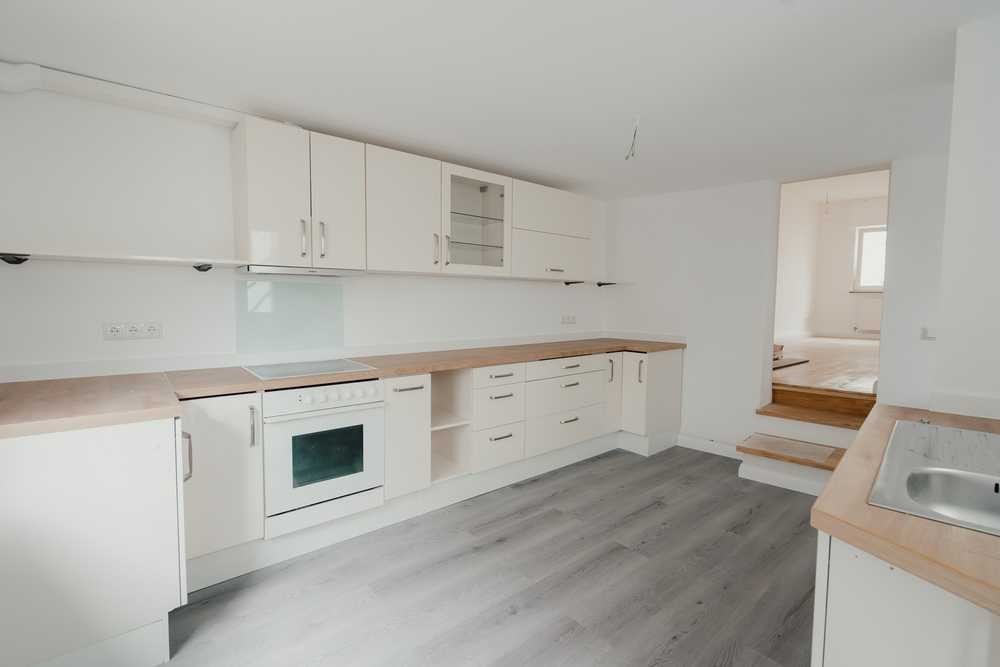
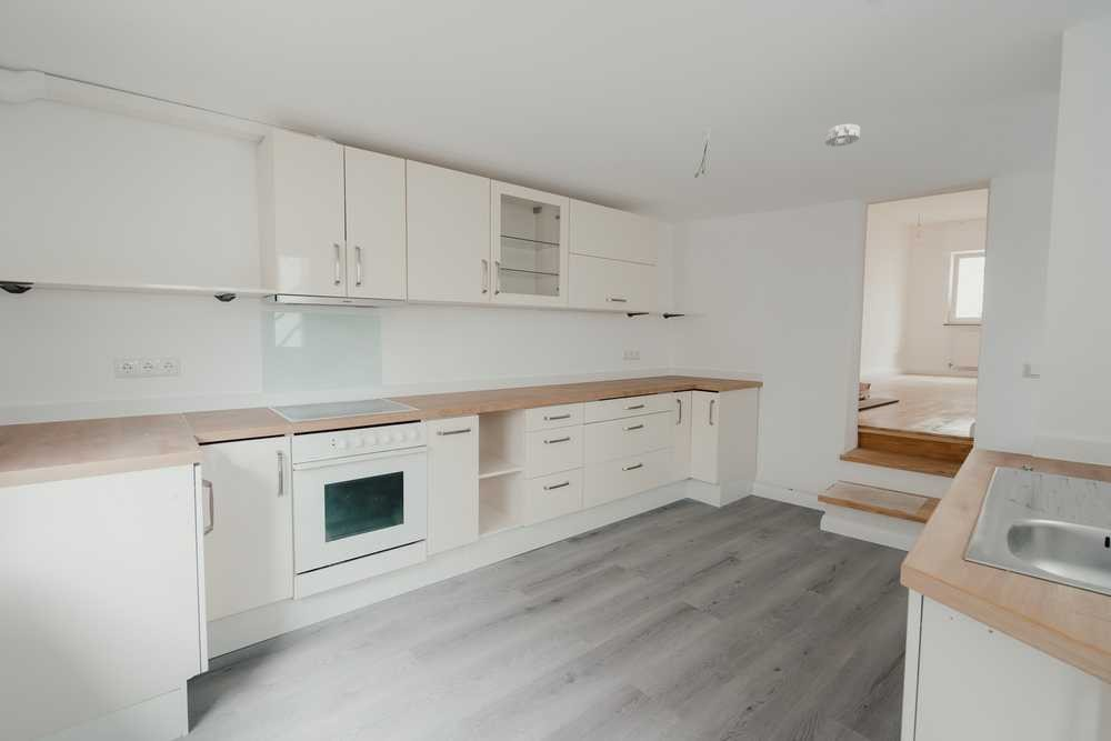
+ smoke detector (842, 134)
